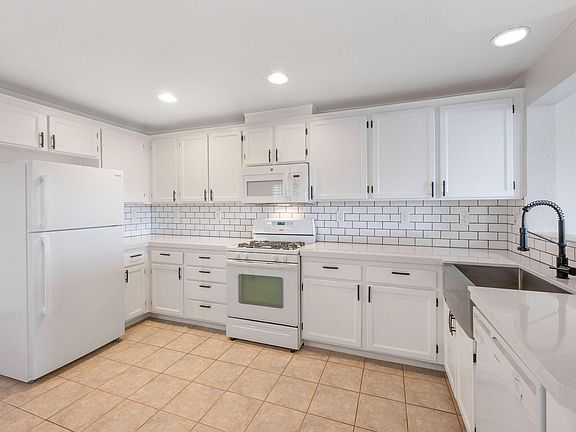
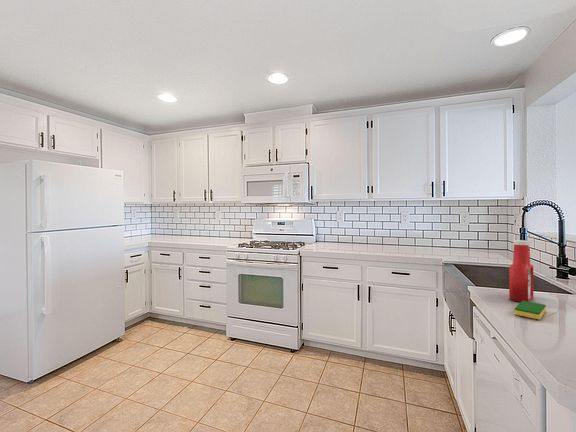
+ soap bottle (521, 269)
+ dish sponge (530, 309)
